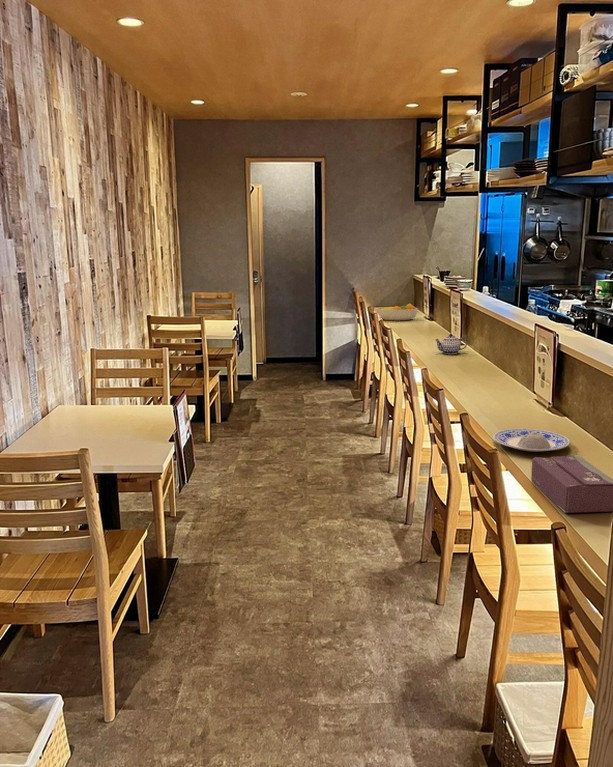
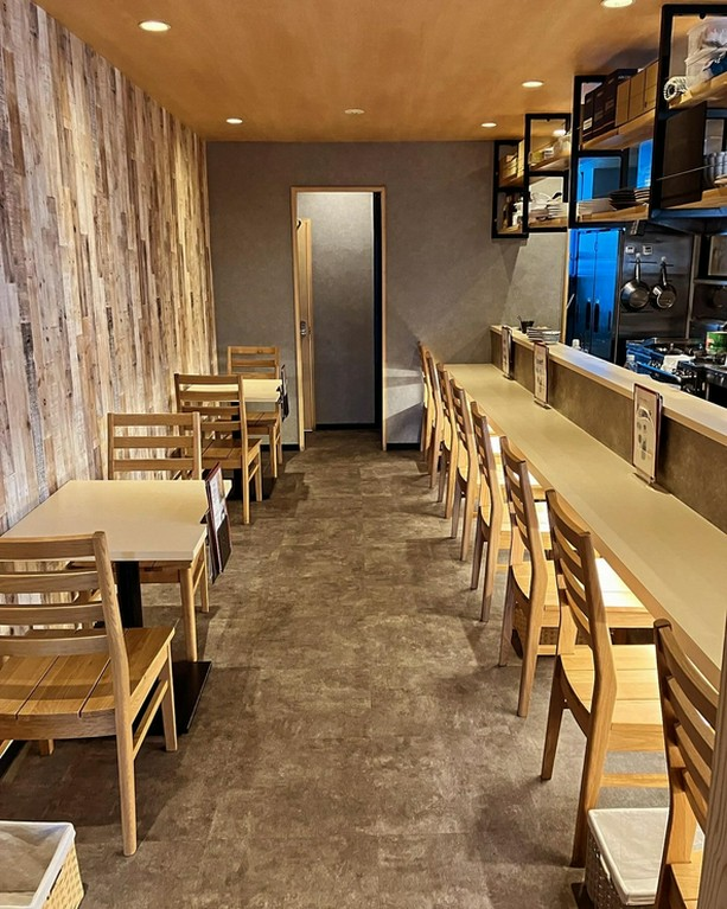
- teapot (450, 343)
- plate (530, 438)
- fruit bowl (396, 311)
- tissue box (572, 482)
